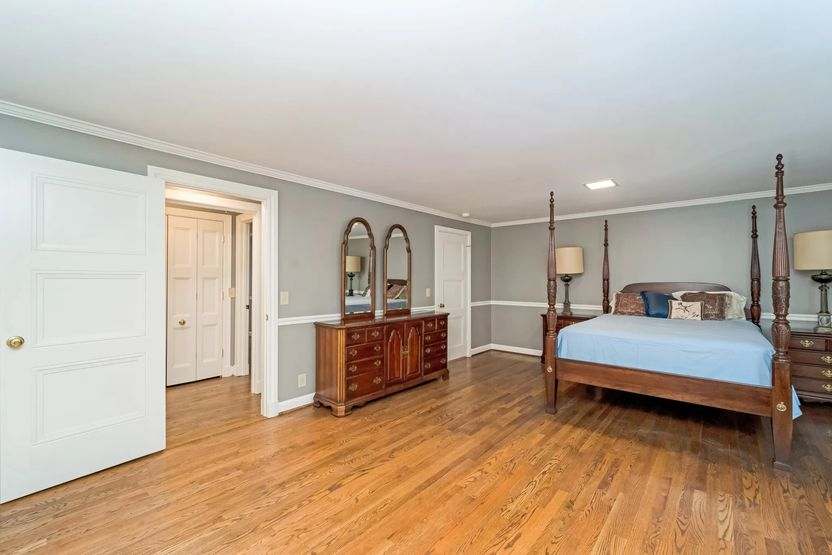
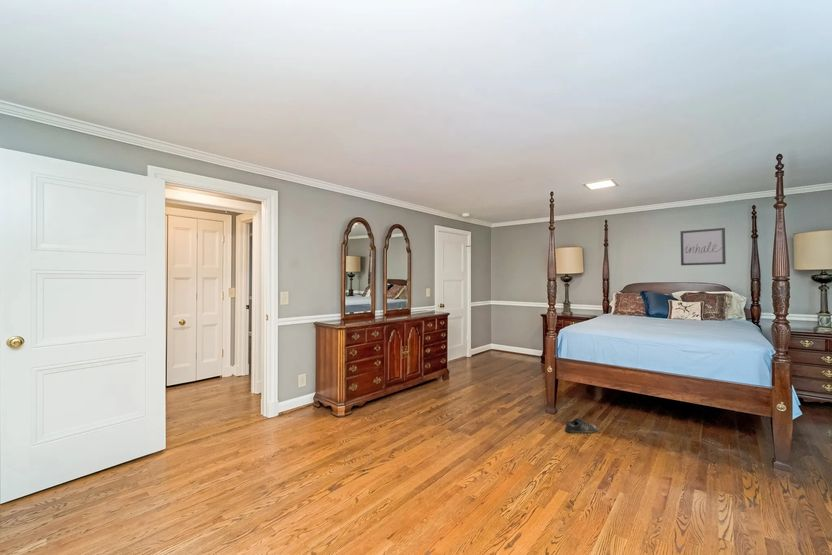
+ wall art (702, 247)
+ shoe (581, 423)
